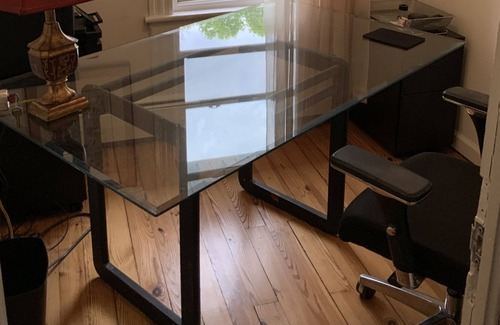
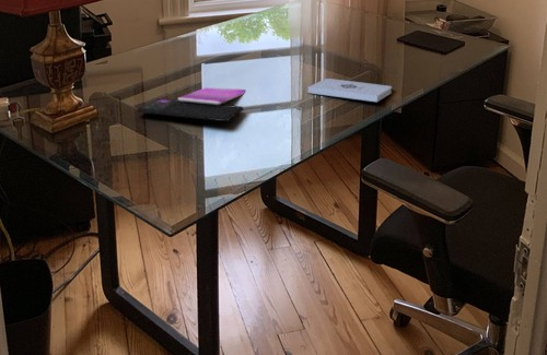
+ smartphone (207, 96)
+ notepad (350, 90)
